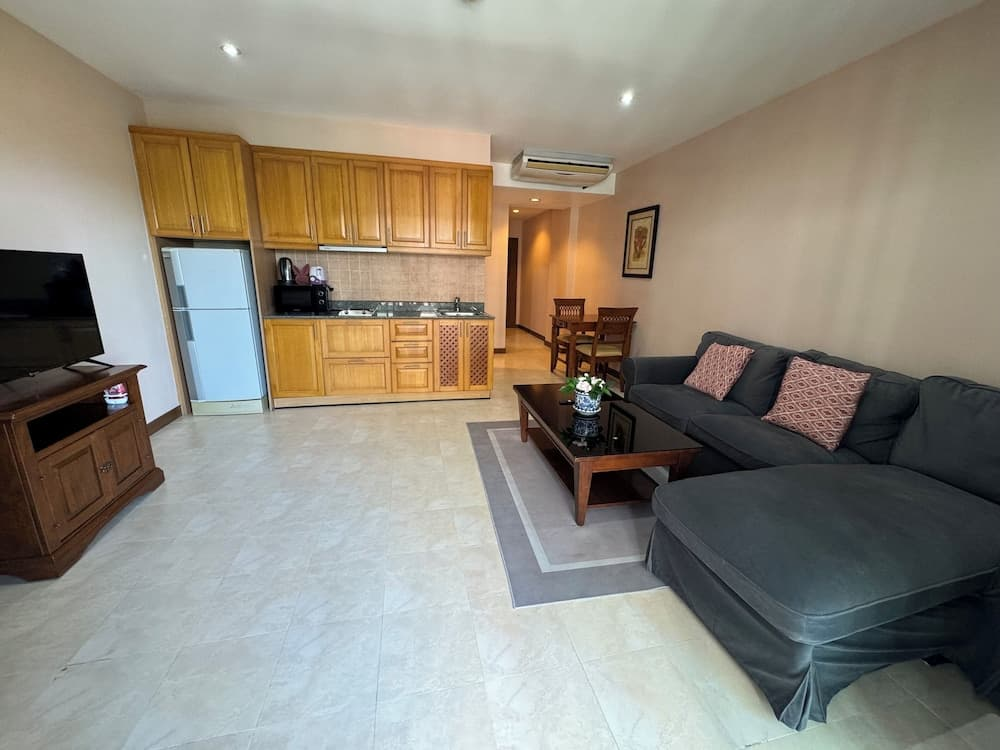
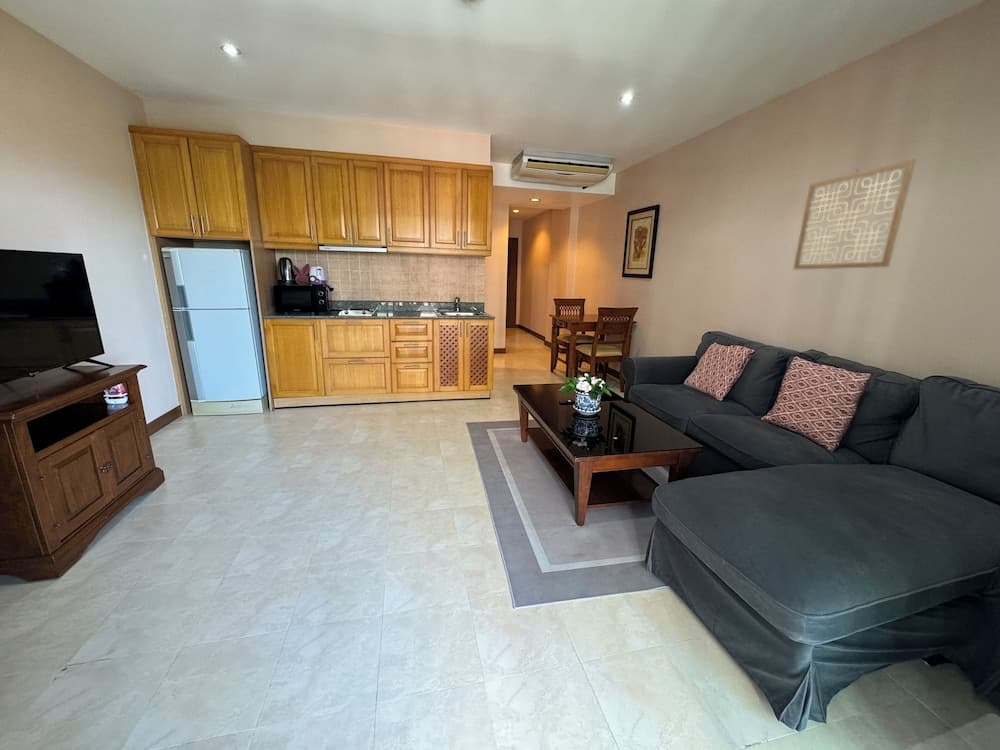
+ wall art (845, 219)
